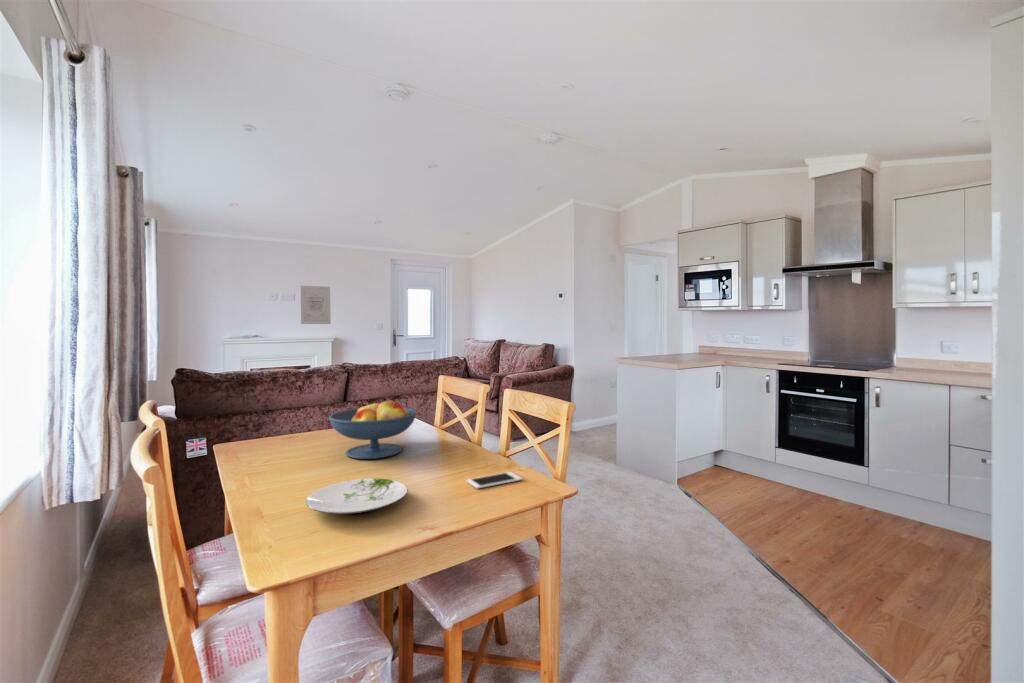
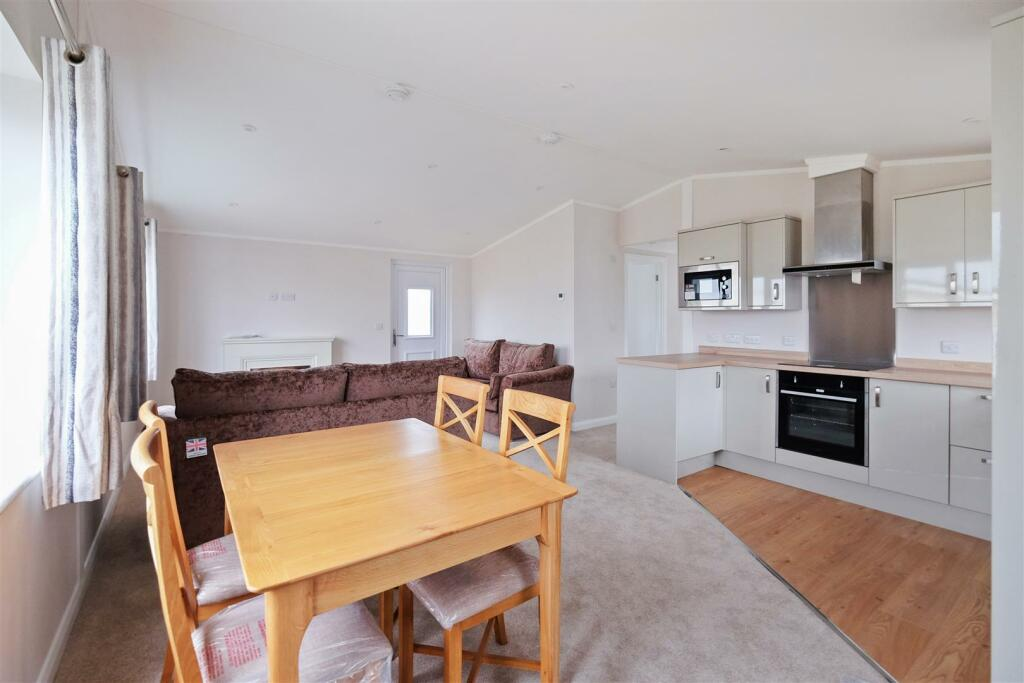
- plate (358, 499)
- cell phone (494, 480)
- fruit bowl (374, 425)
- wall art (315, 305)
